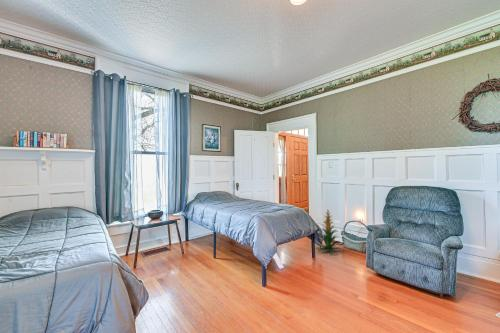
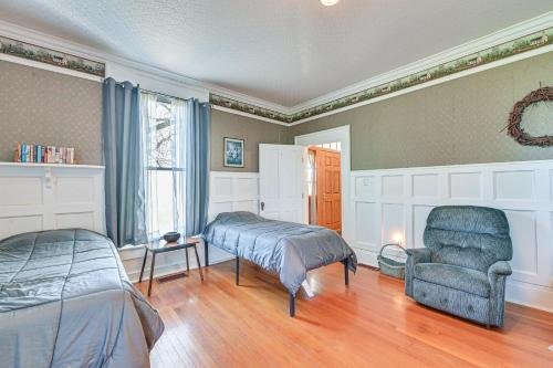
- indoor plant (328, 229)
